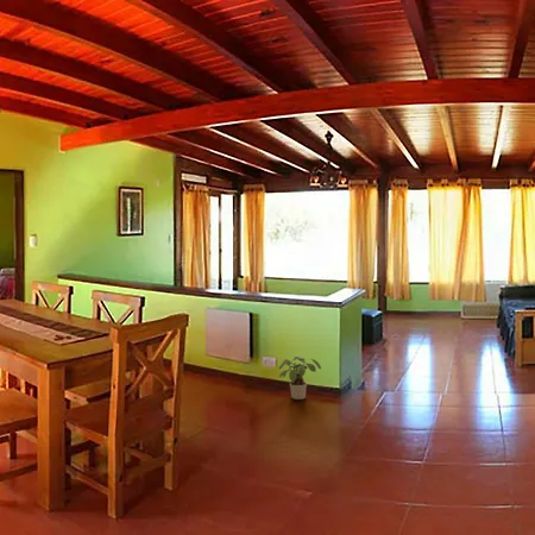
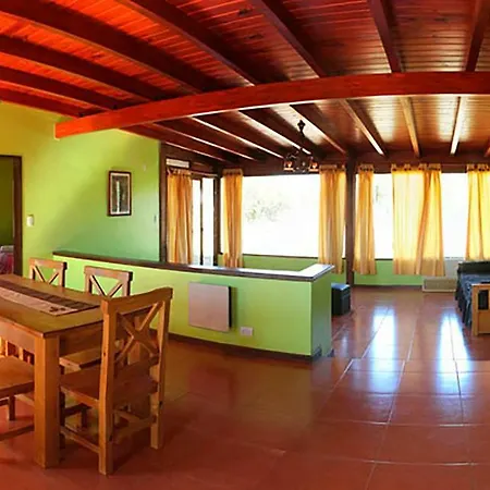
- potted plant (296, 378)
